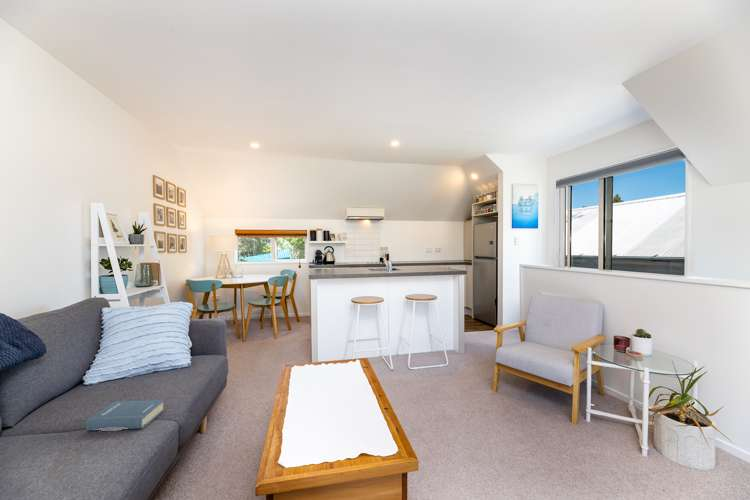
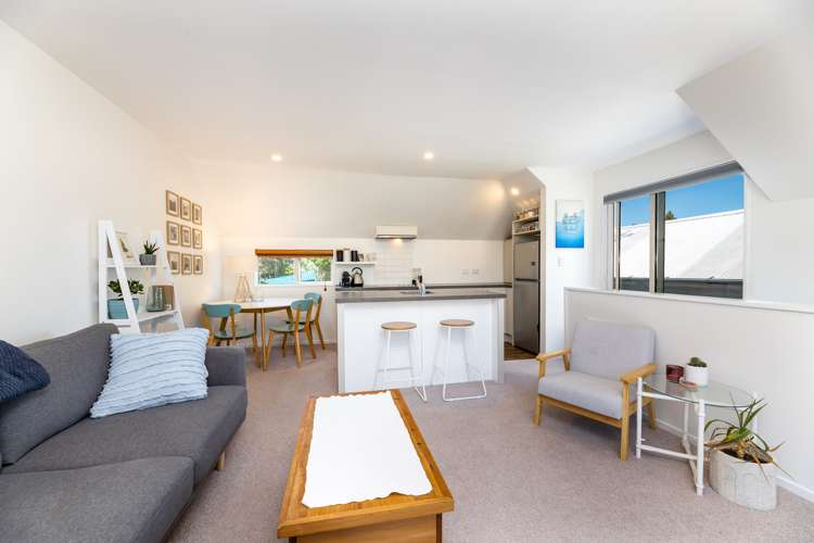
- hardback book (127, 414)
